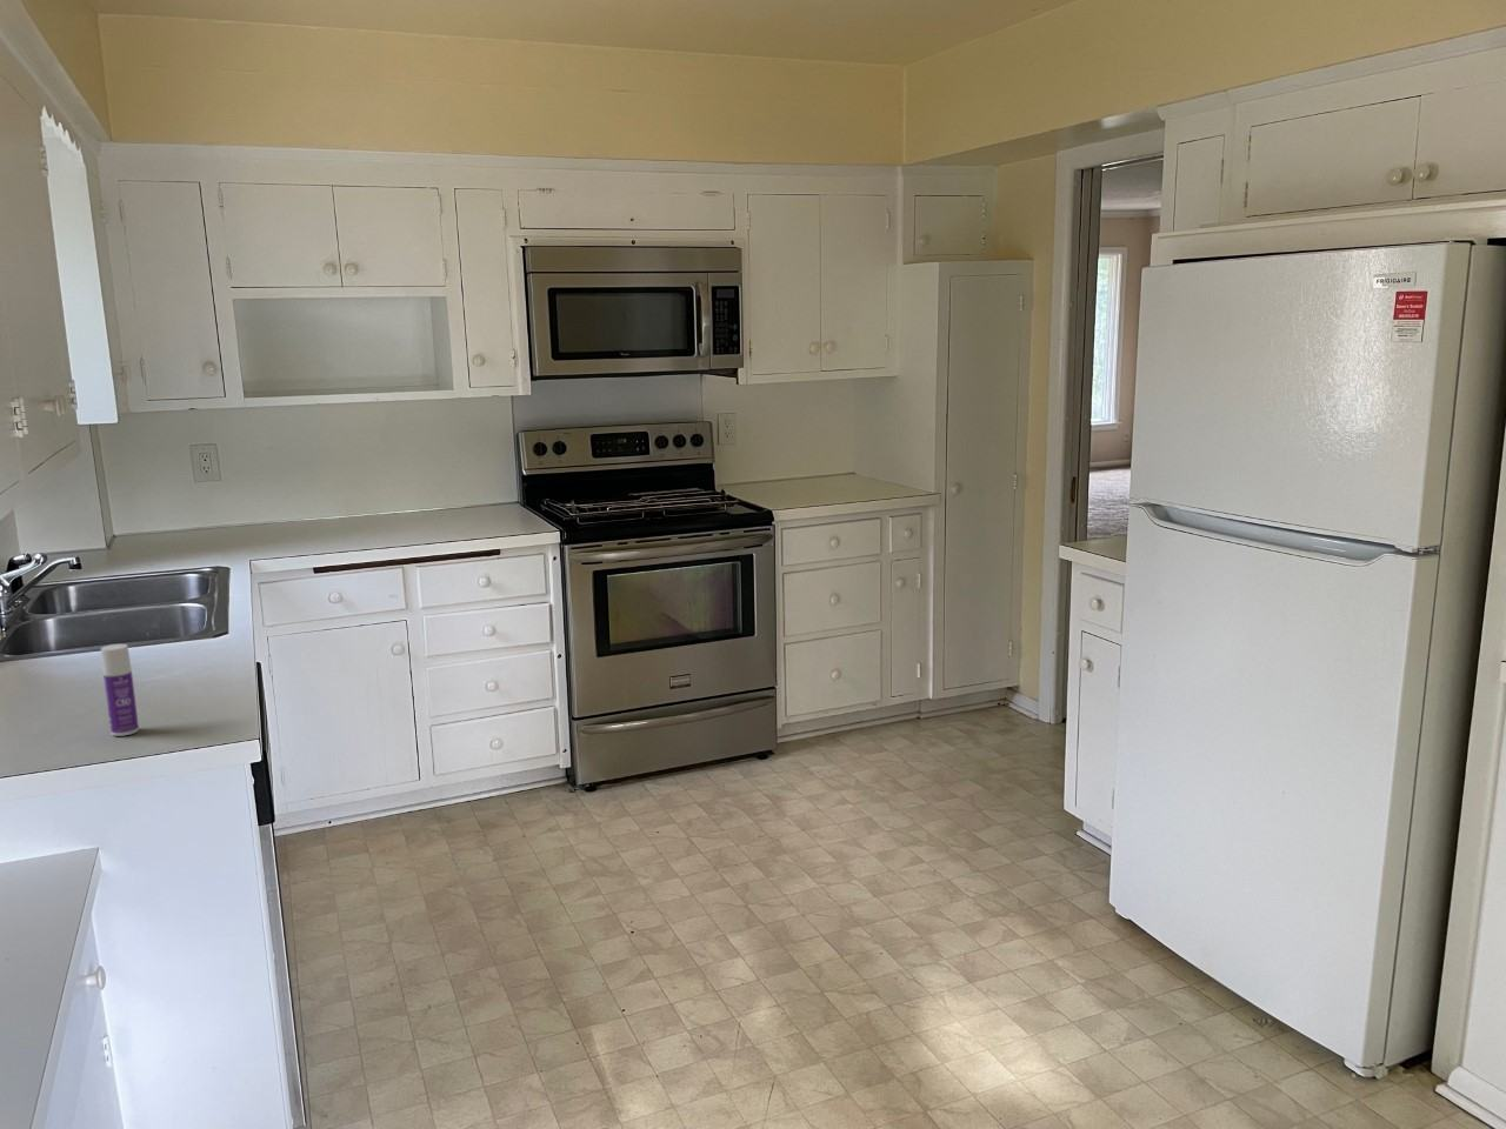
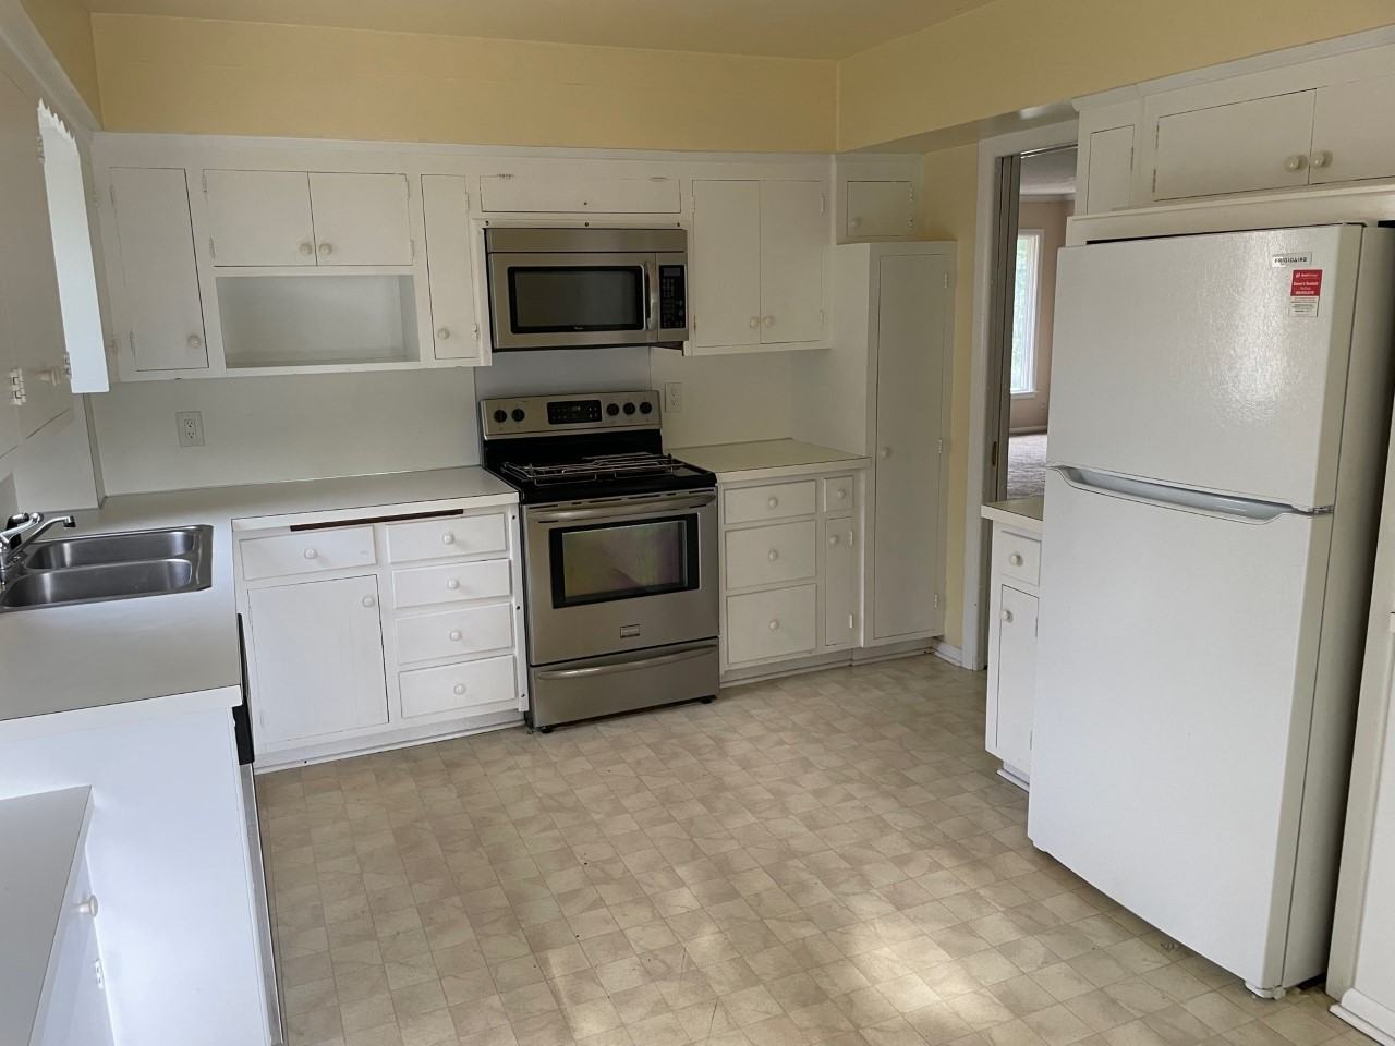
- bottle (119, 689)
